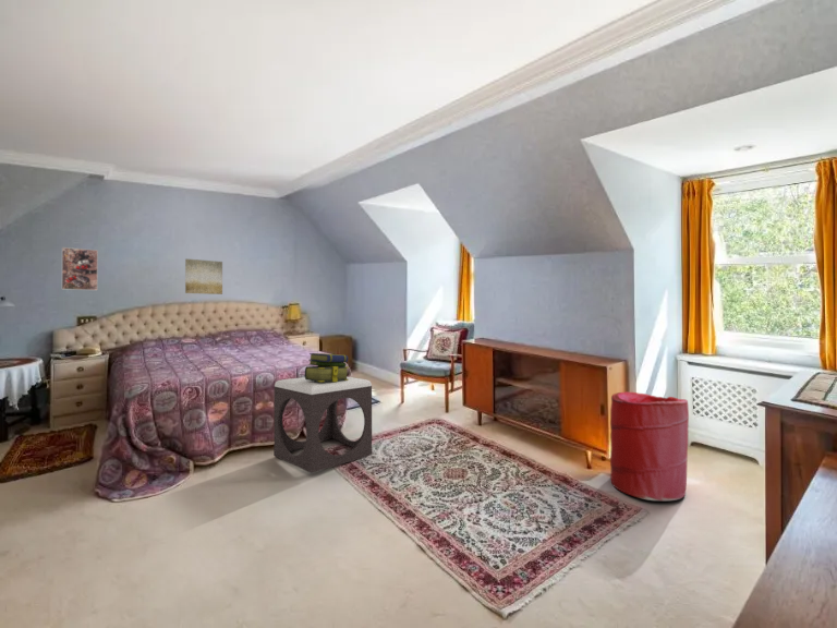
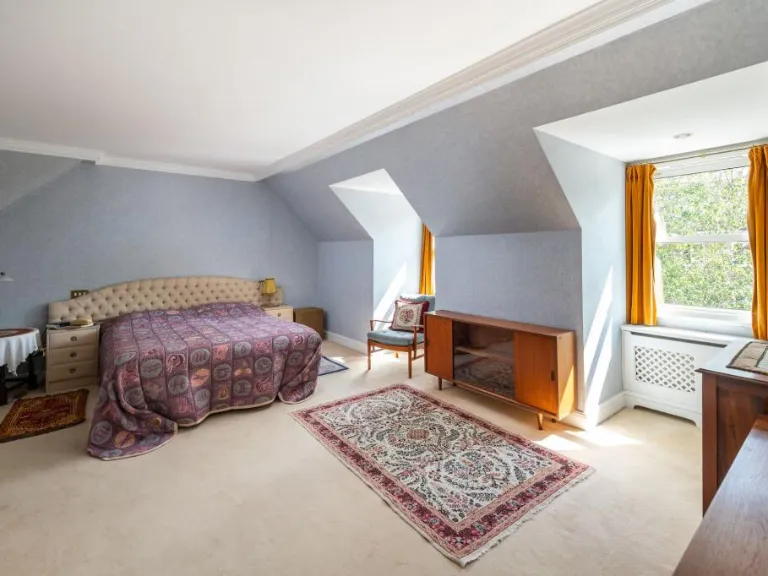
- footstool (322, 415)
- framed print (80, 269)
- laundry hamper (647, 440)
- wall art (204, 277)
- stack of books (327, 366)
